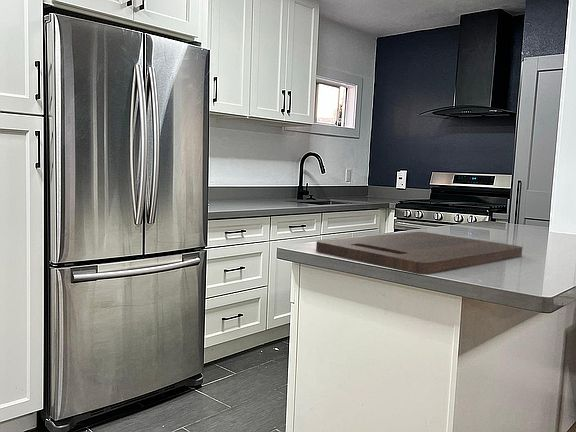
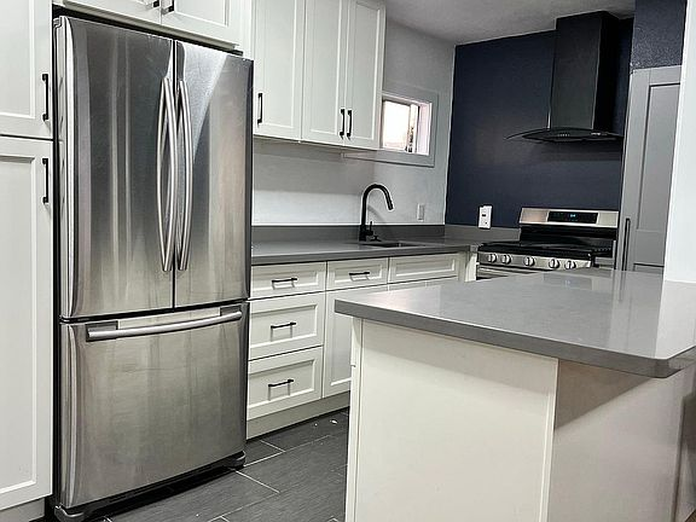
- cutting board (421, 248)
